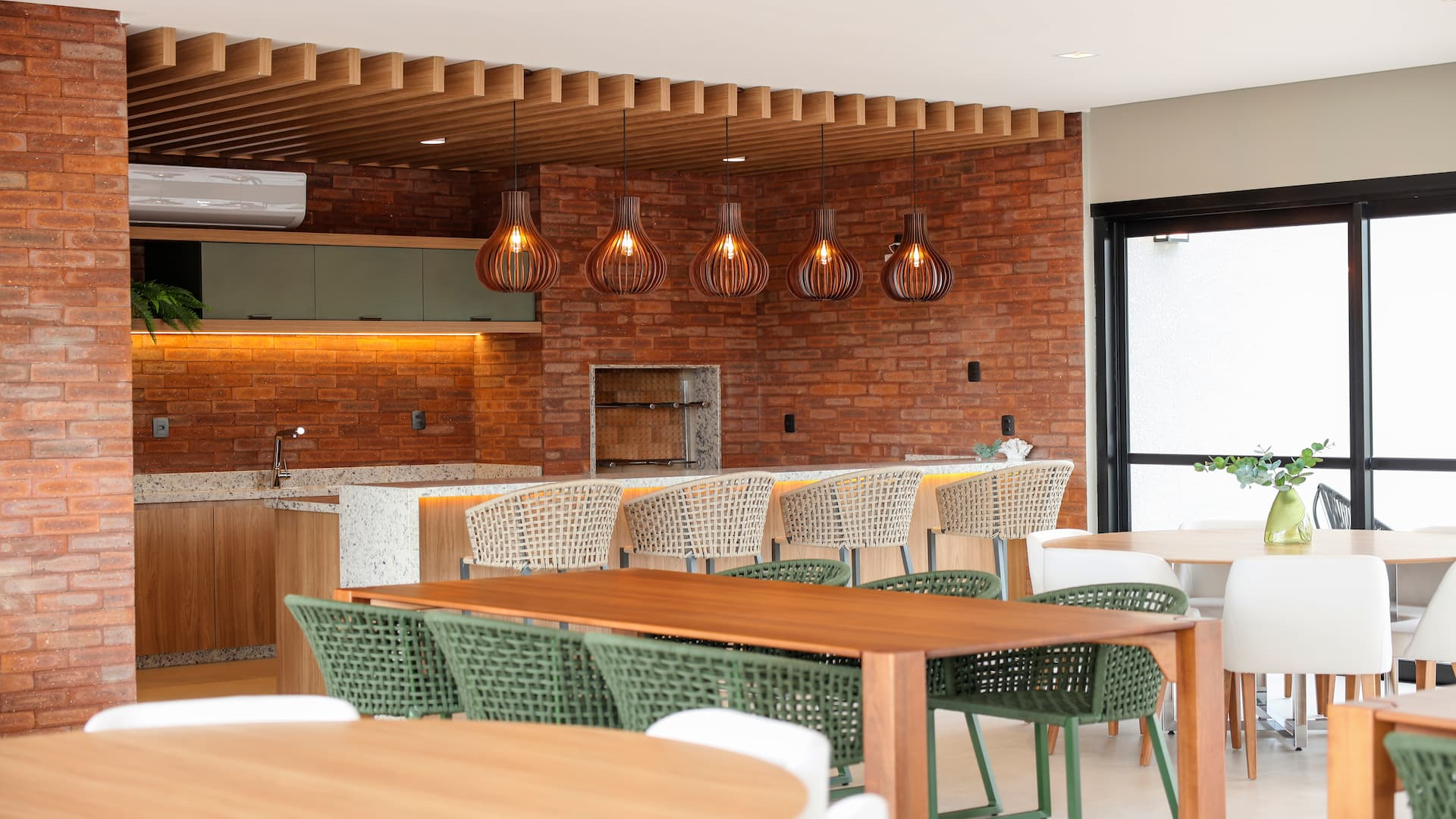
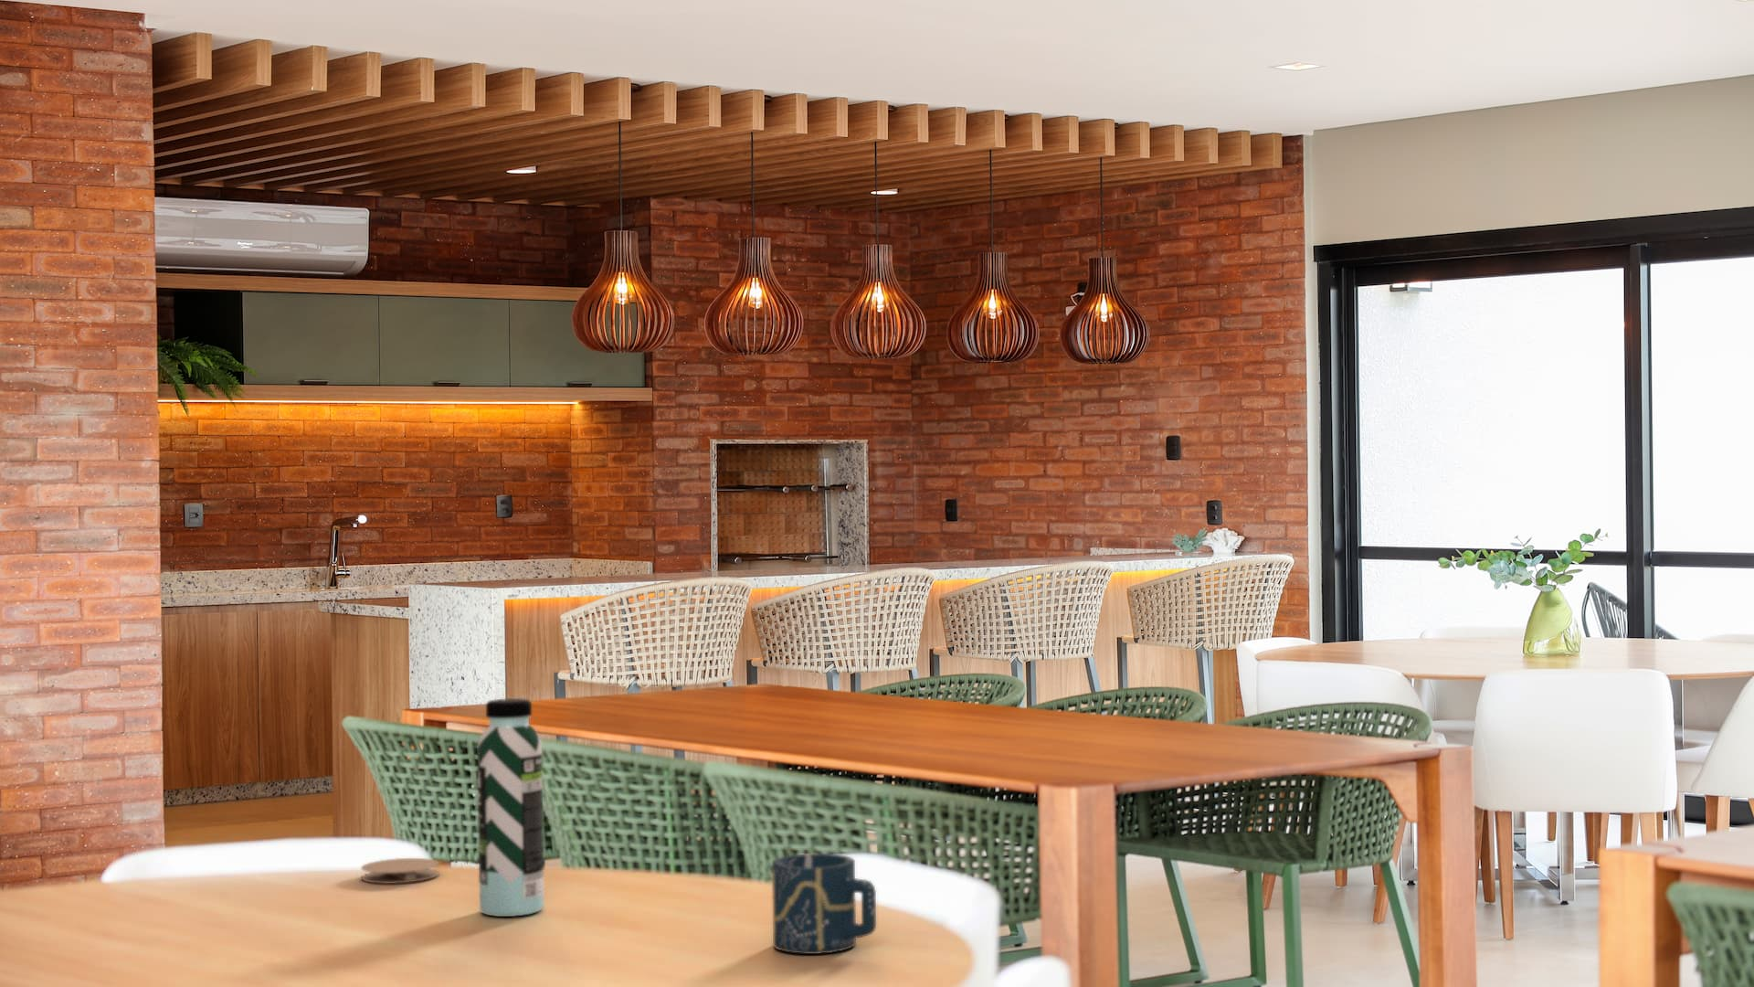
+ coaster (400, 870)
+ water bottle (510, 805)
+ cup (825, 904)
